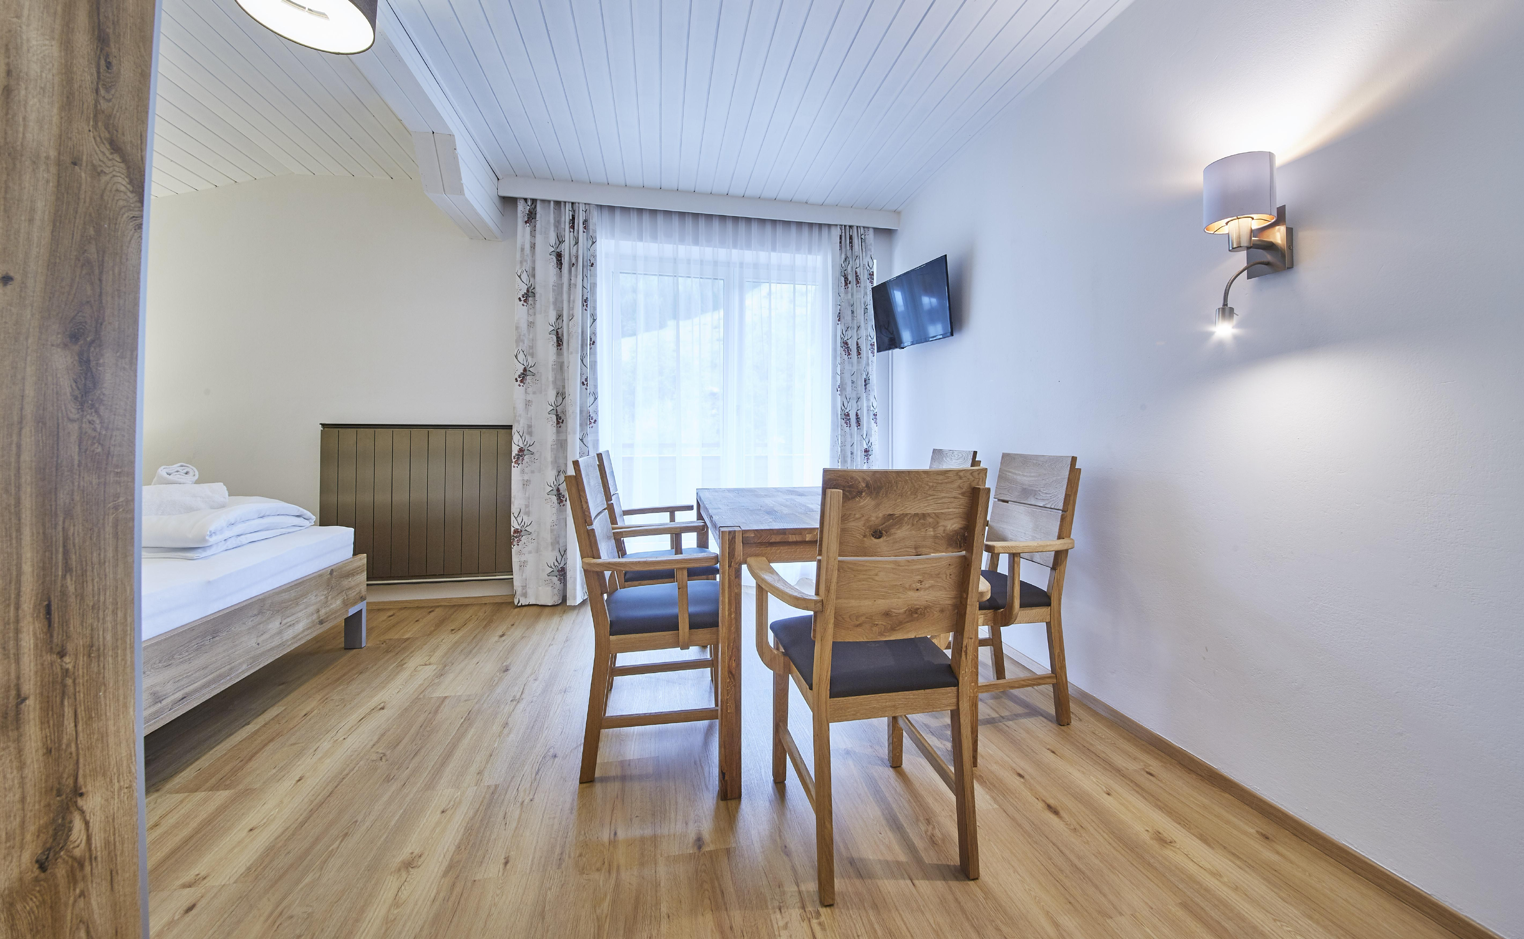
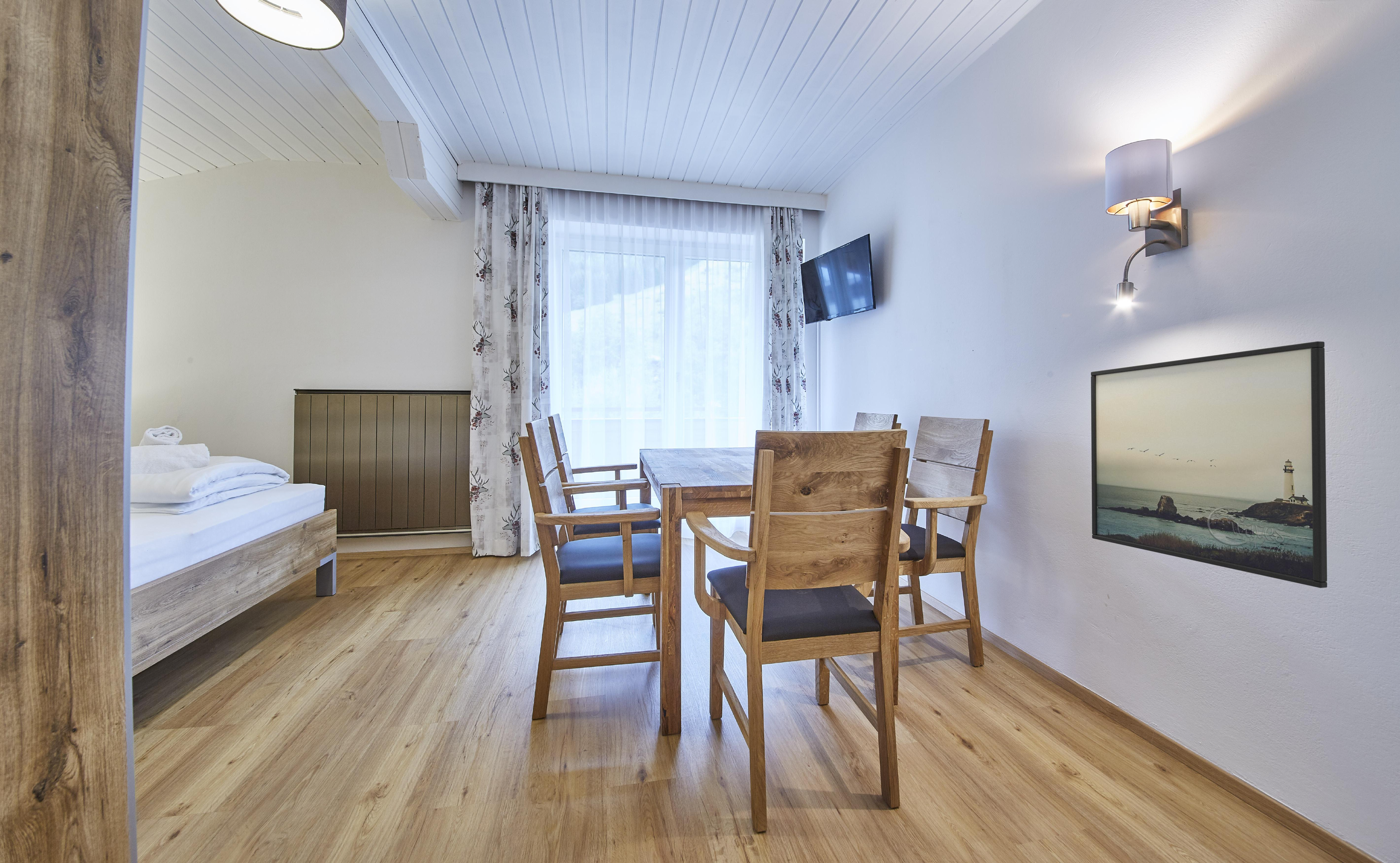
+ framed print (1186, 459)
